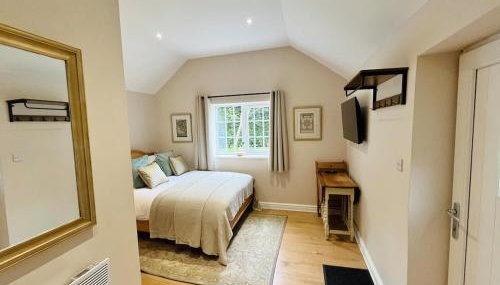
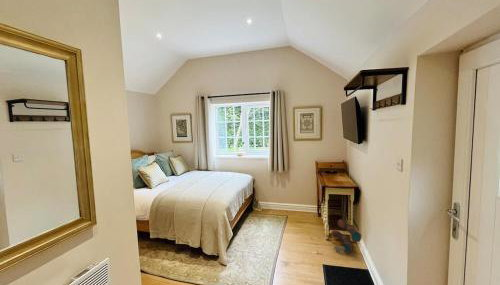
+ boots (346, 236)
